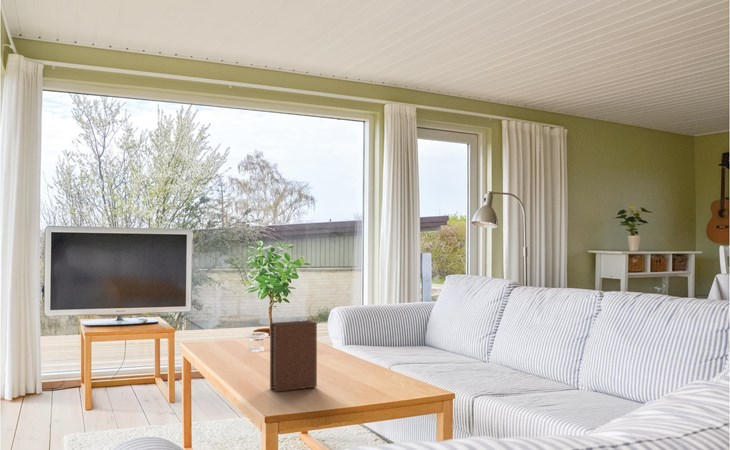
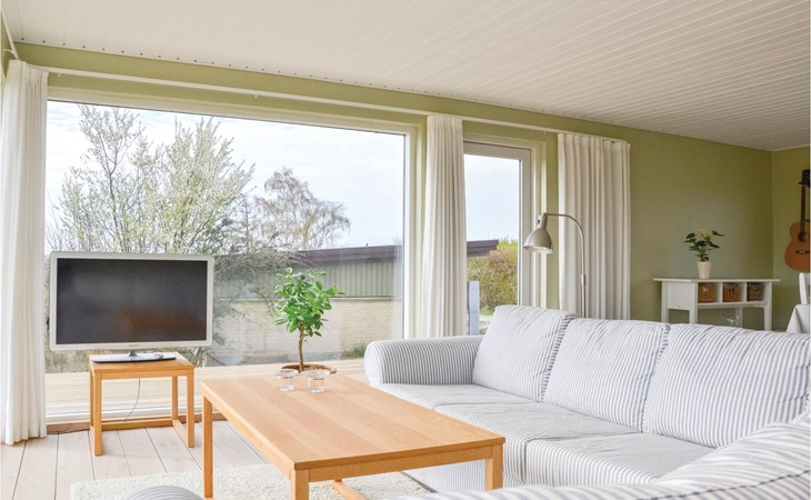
- book (293, 355)
